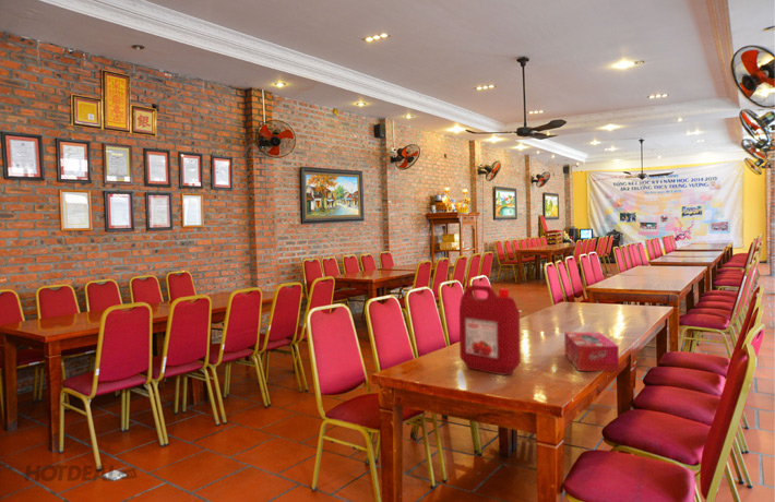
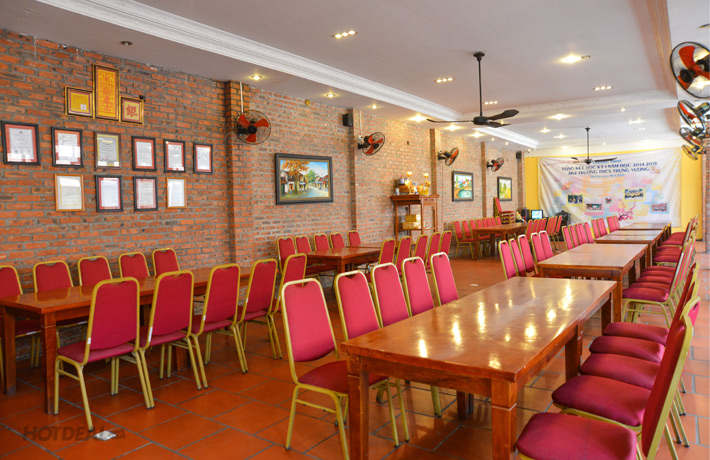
- tissue box (589, 350)
- ketchup jug (488, 327)
